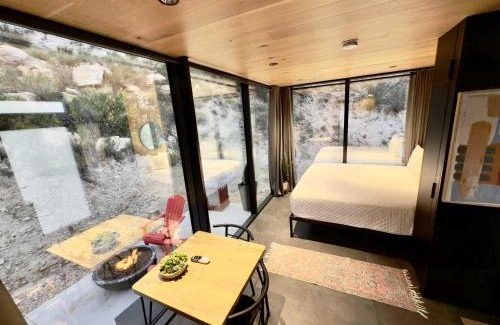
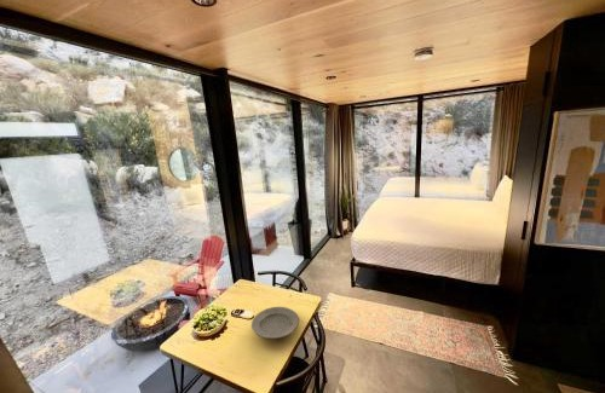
+ plate (276, 324)
